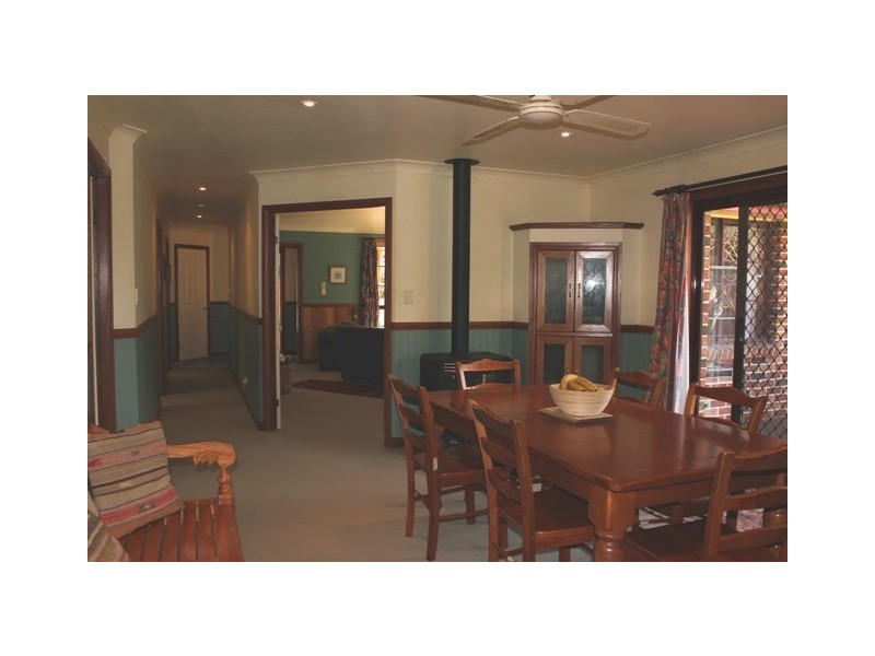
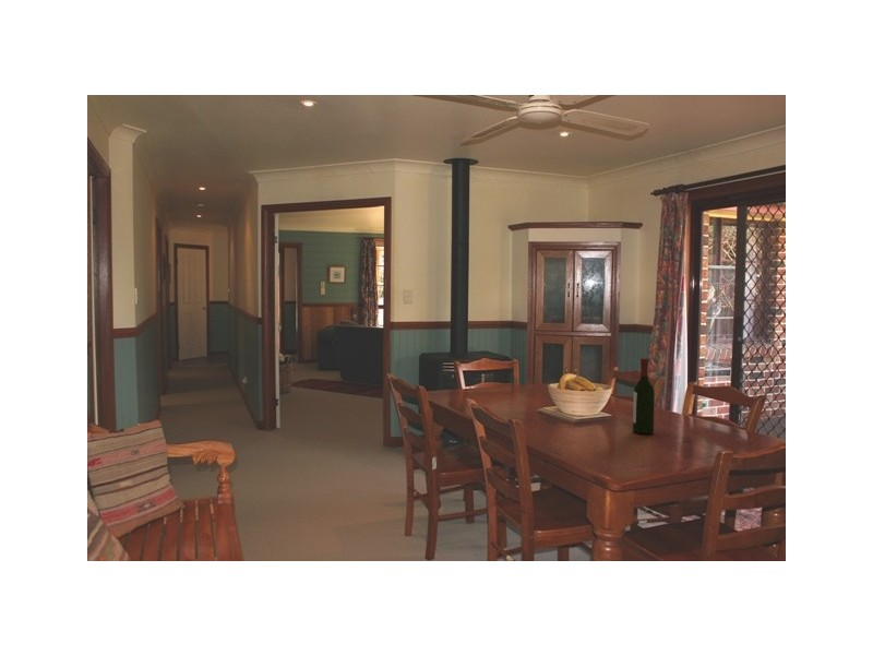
+ wine bottle (644, 395)
